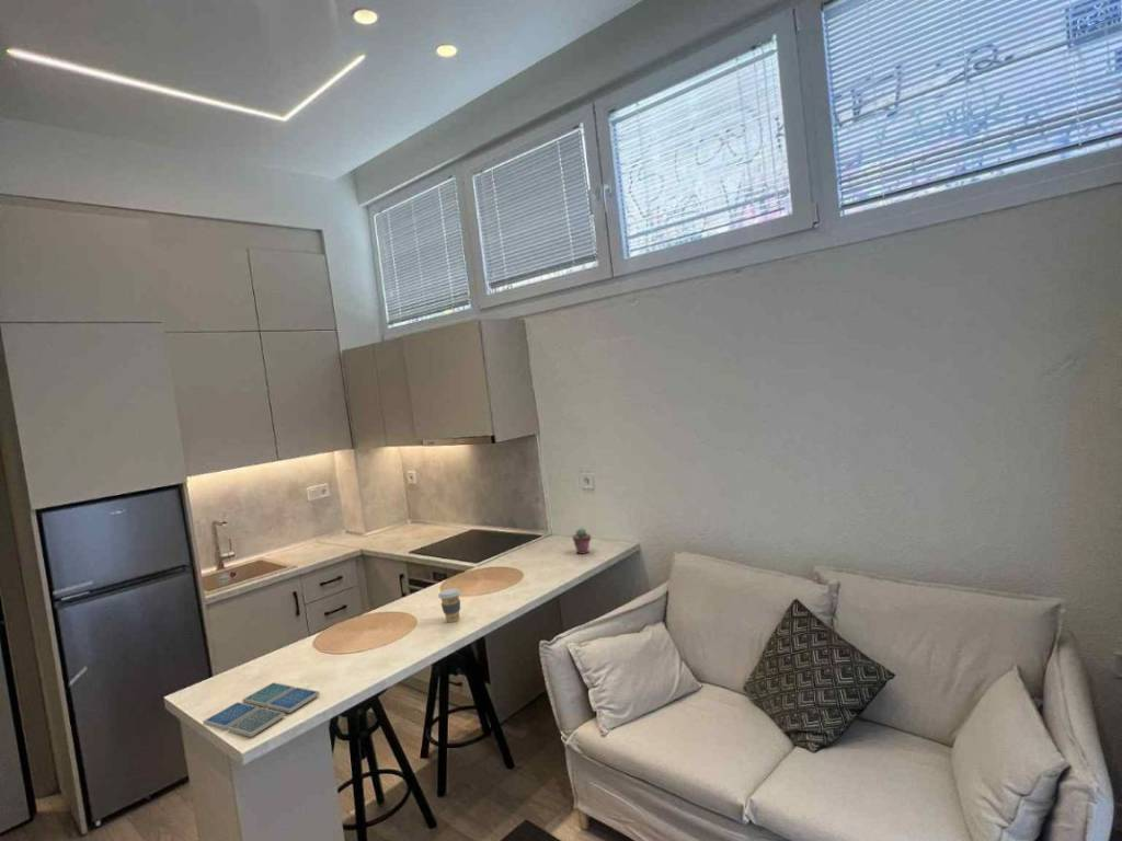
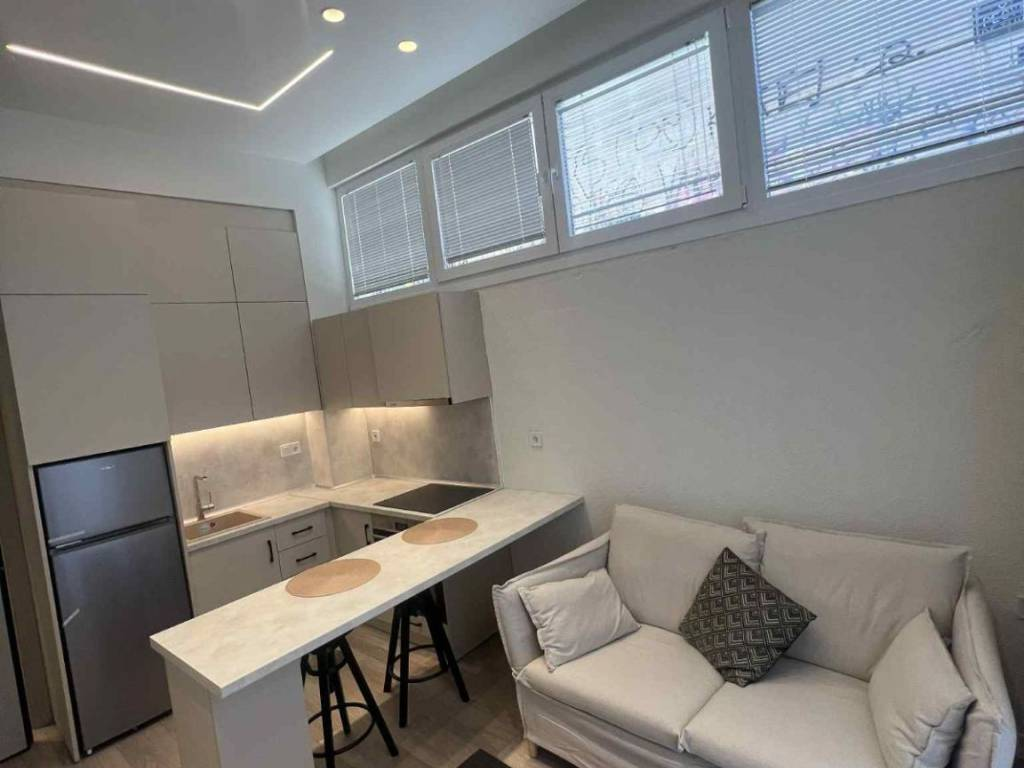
- potted succulent (582, 540)
- coffee cup (450, 606)
- drink coaster (263, 706)
